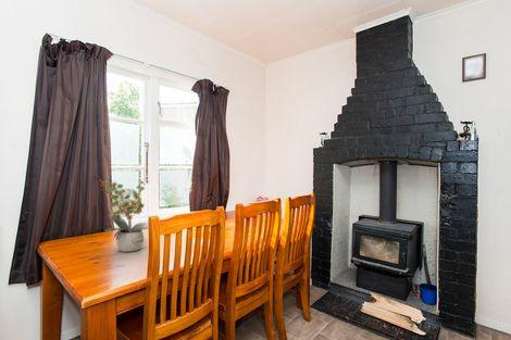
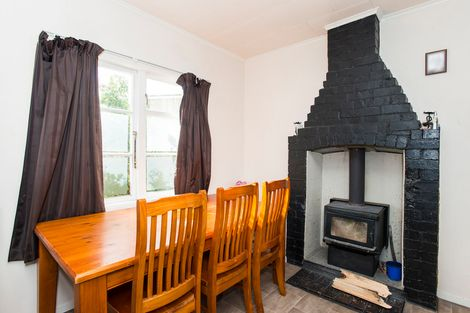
- potted plant (125, 214)
